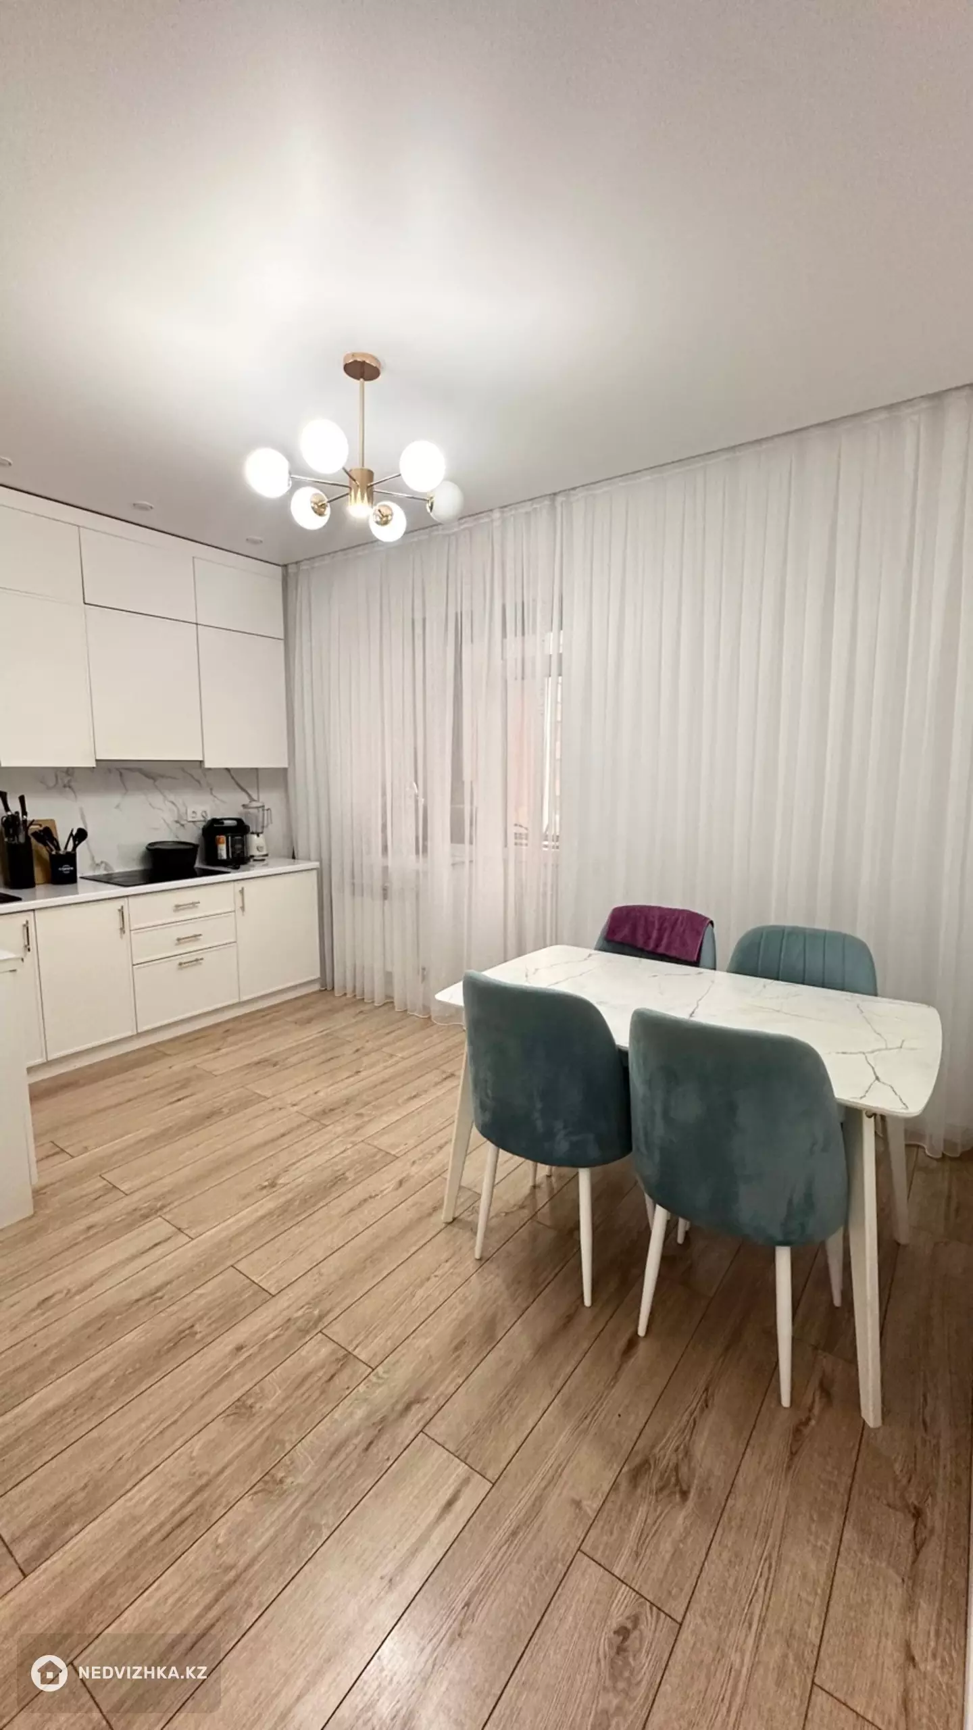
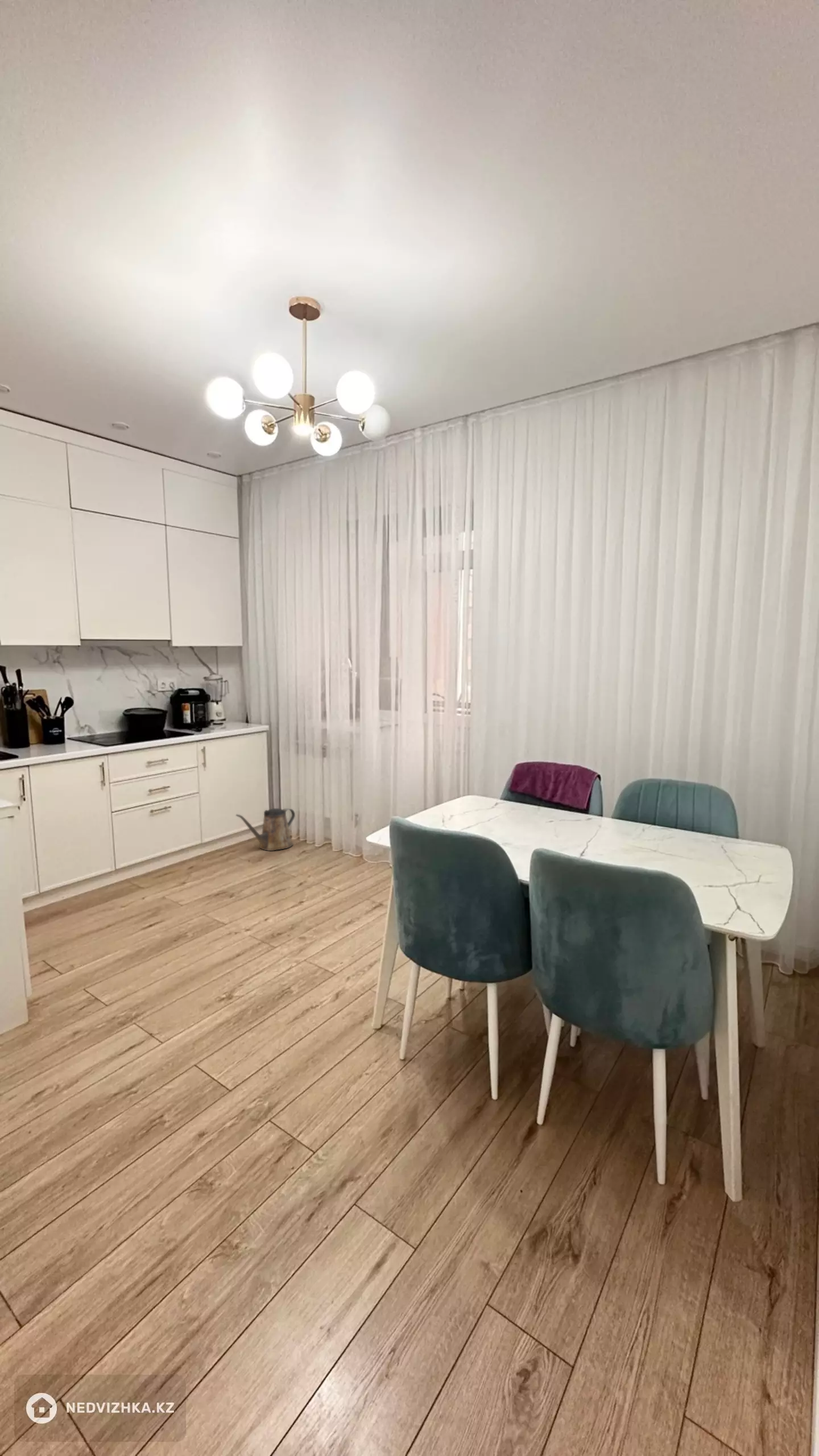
+ watering can (267, 828)
